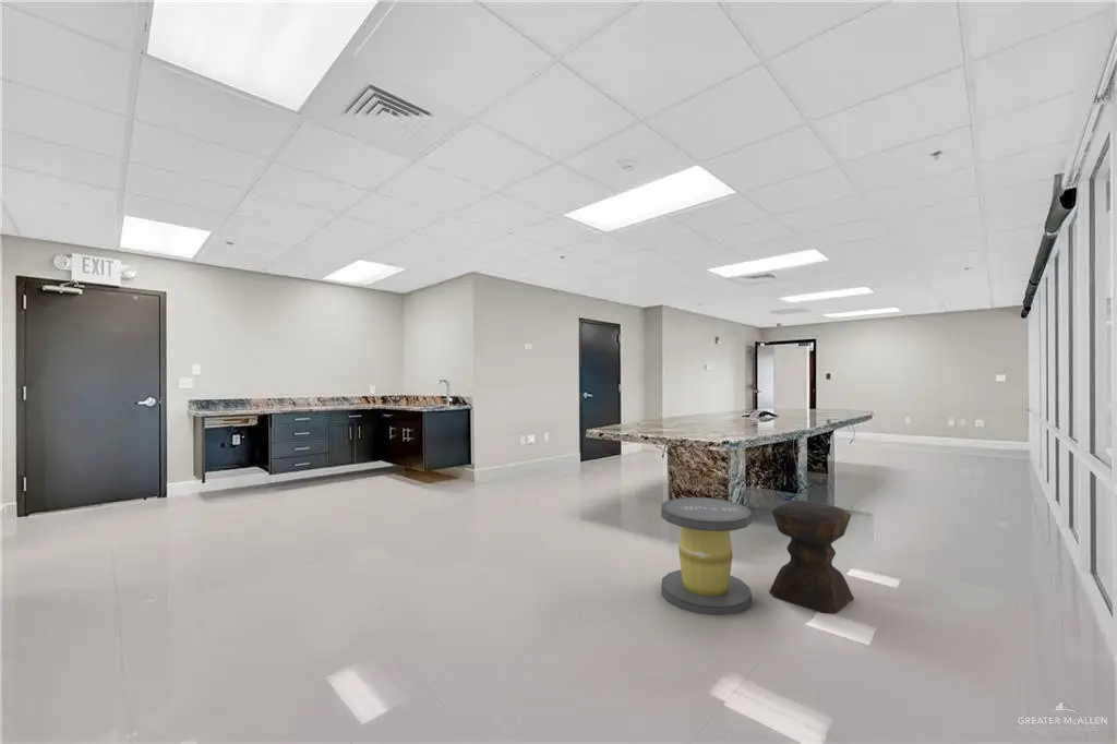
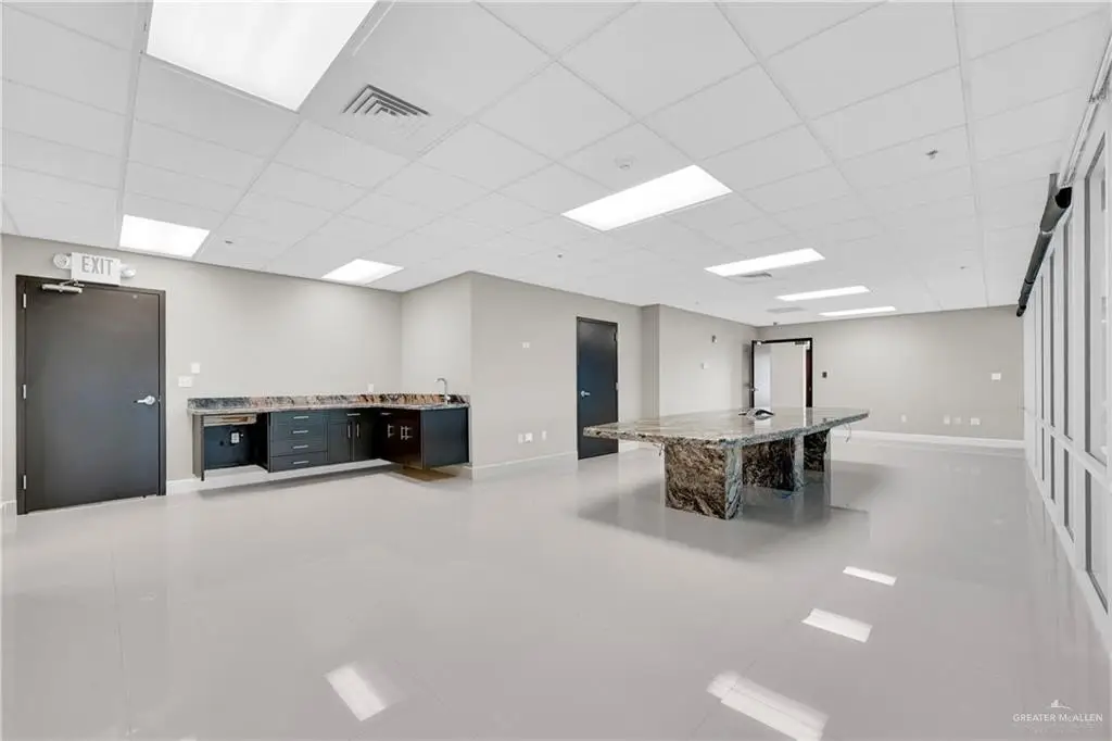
- stool (810, 551)
- stool (705, 551)
